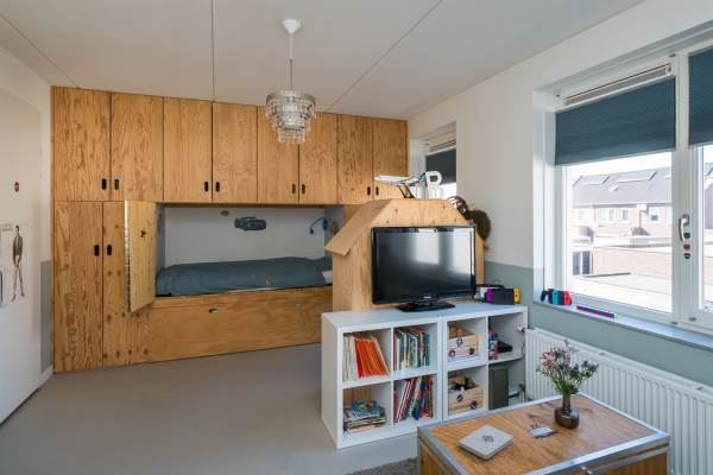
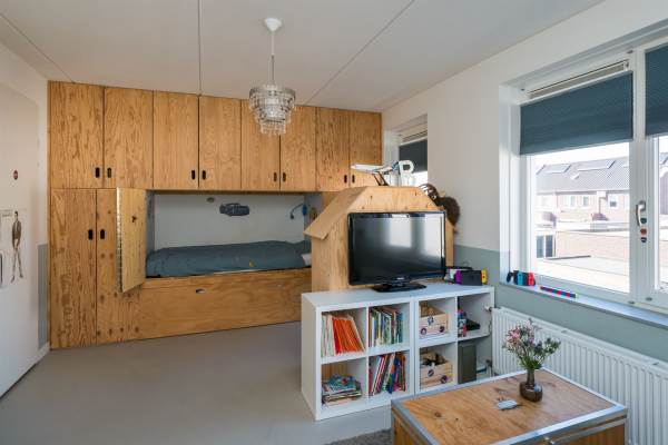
- notepad (486, 441)
